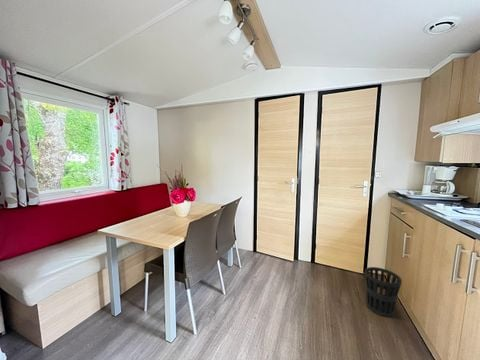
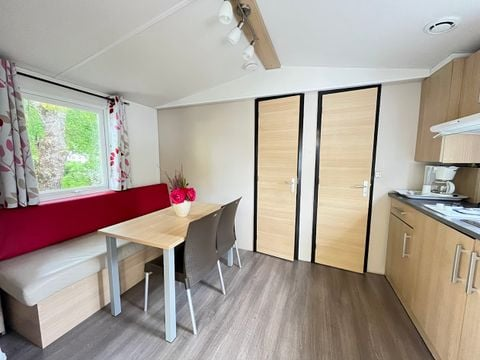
- wastebasket (381, 291)
